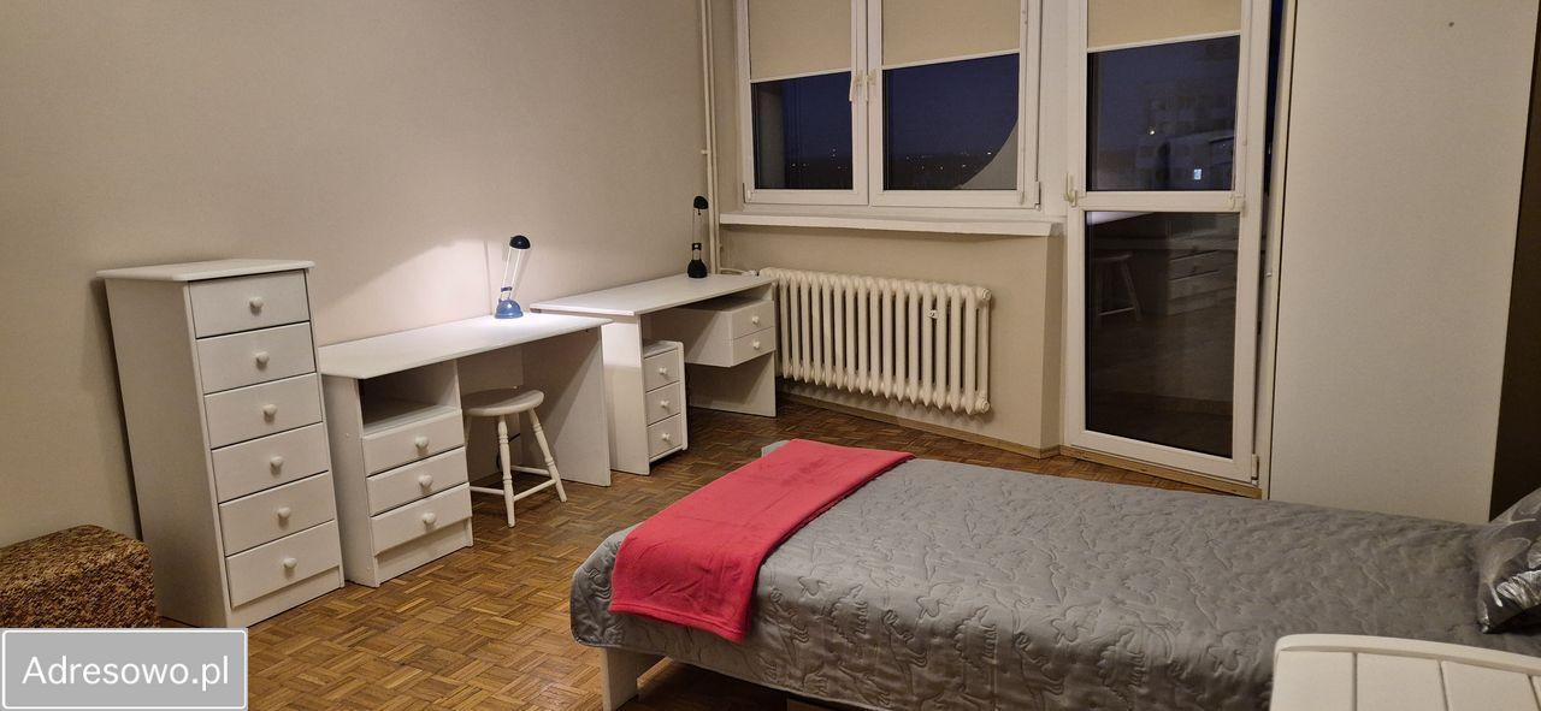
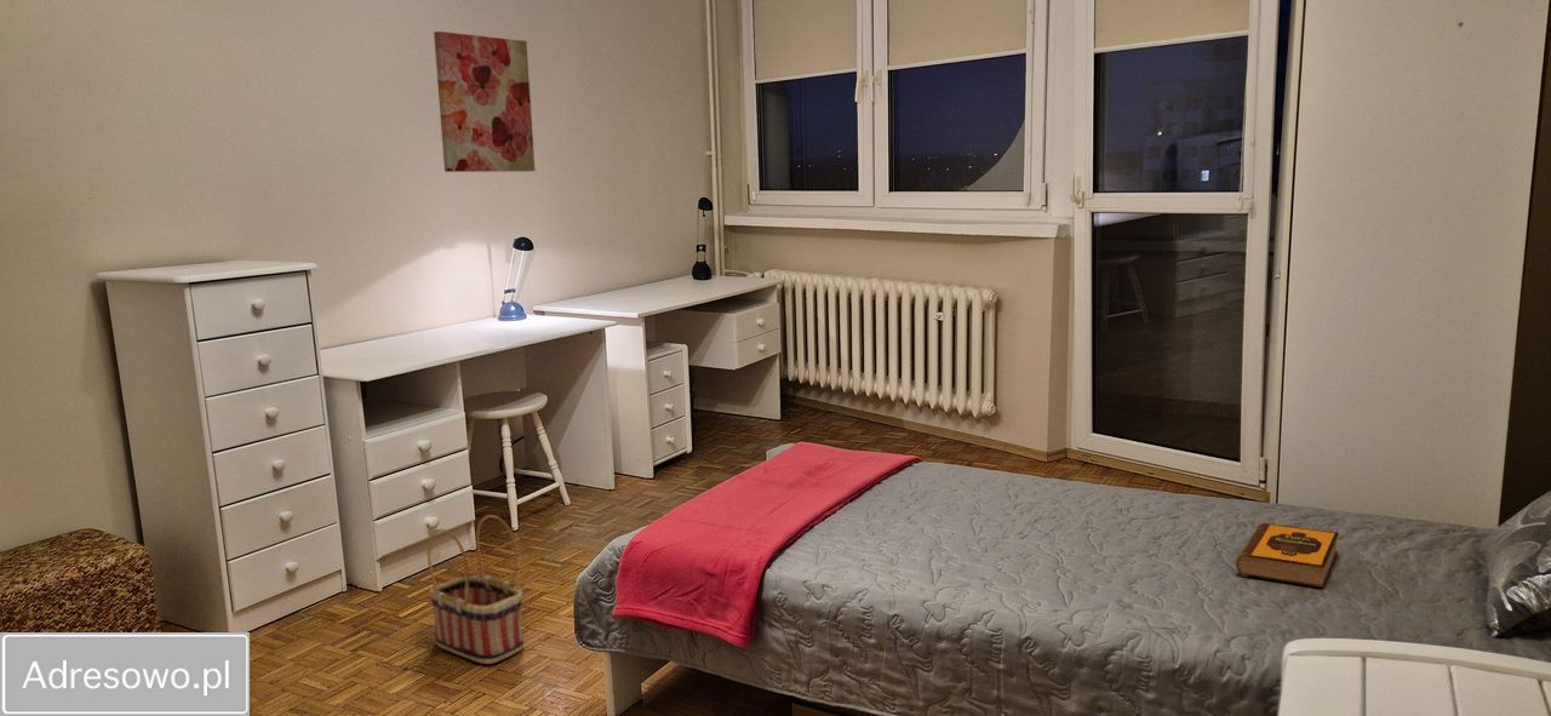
+ wall art (486, 104)
+ hardback book (1287, 552)
+ basket (475, 584)
